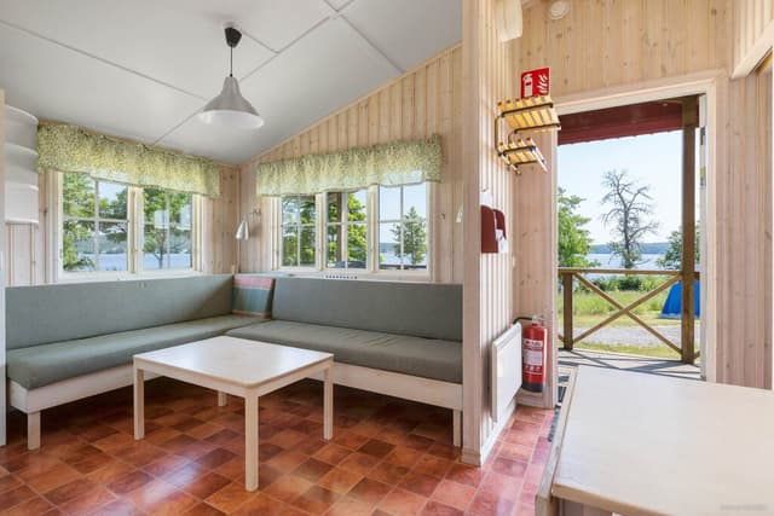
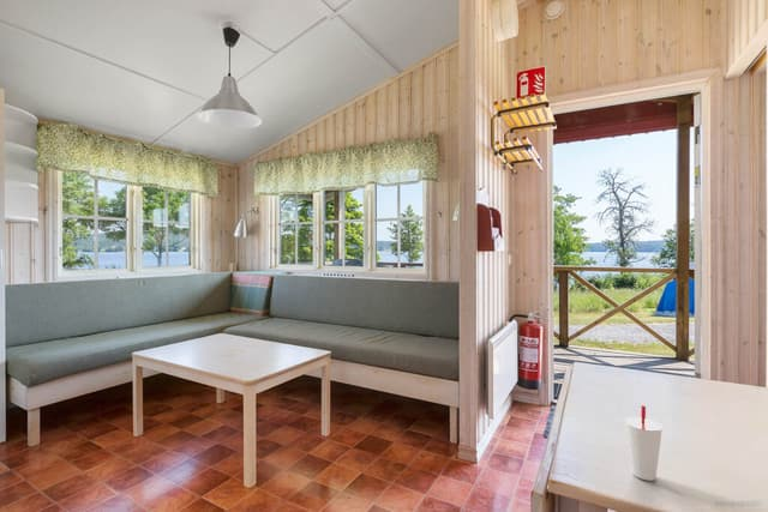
+ cup (643, 440)
